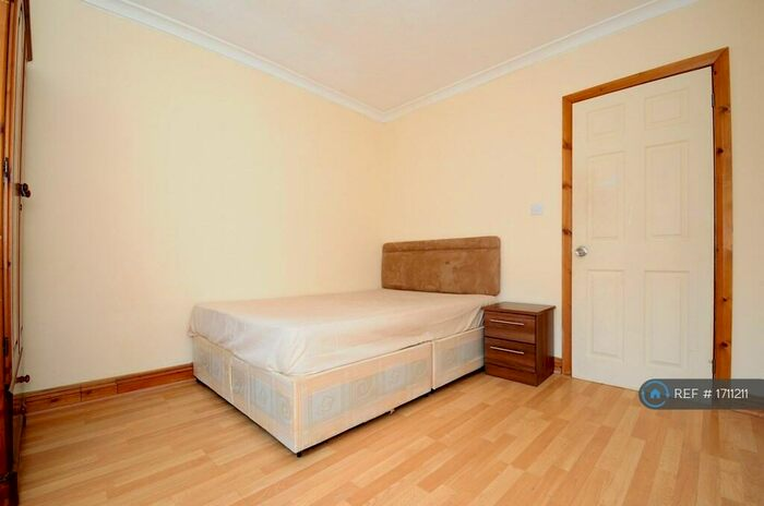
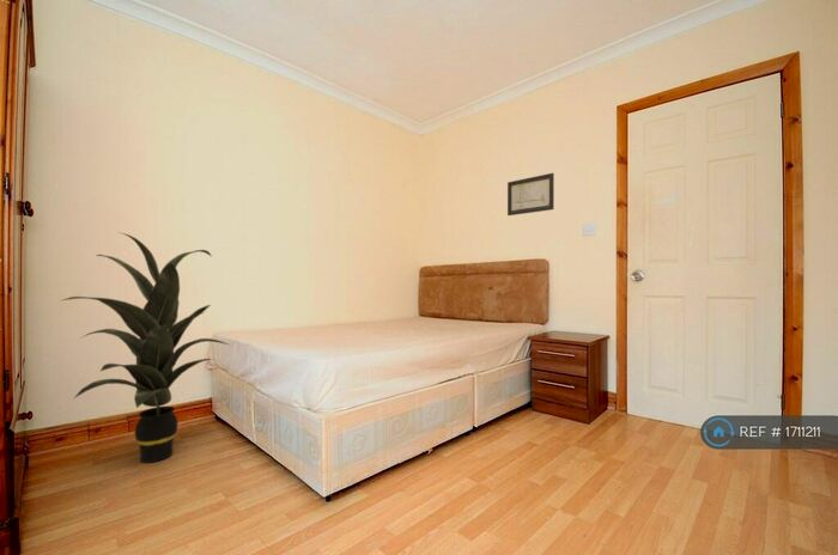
+ indoor plant (146, 346)
+ wall art (529, 195)
